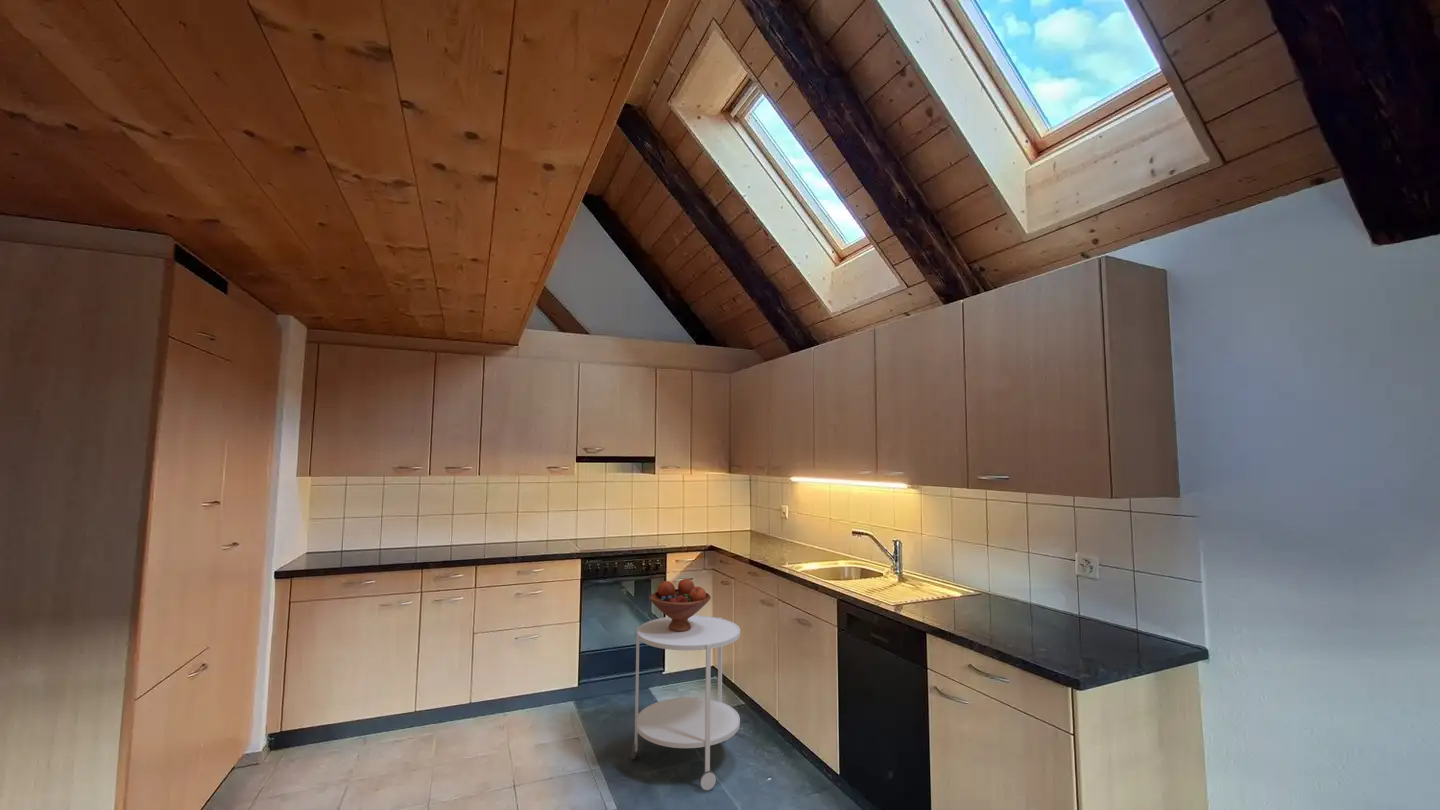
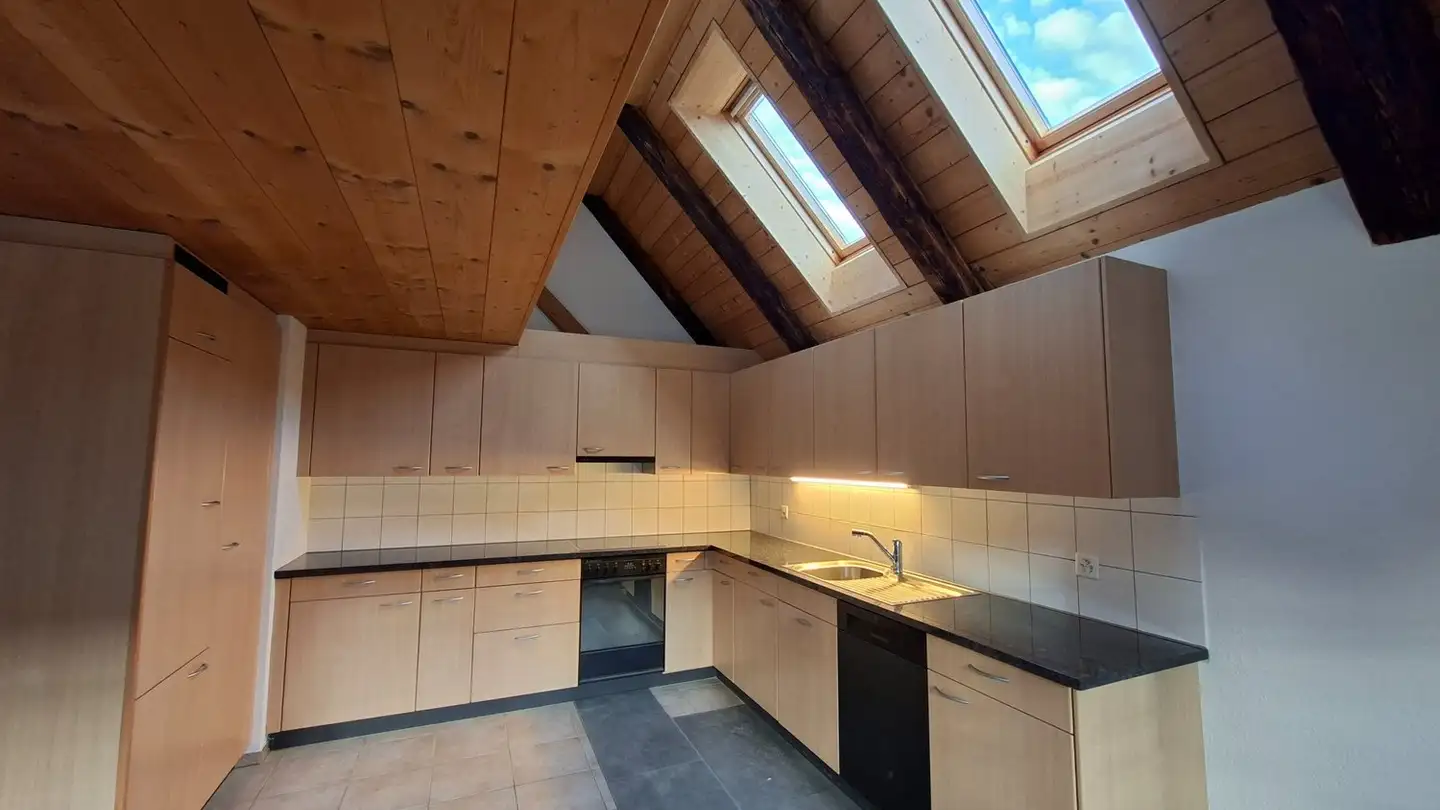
- side table (687, 697)
- fruit bowl (680, 605)
